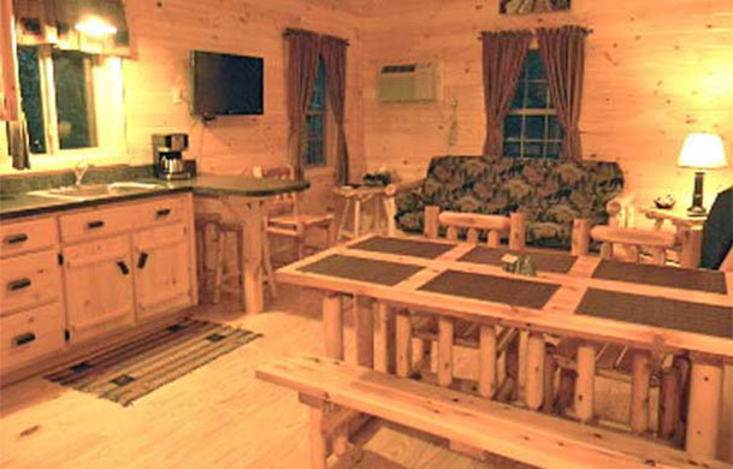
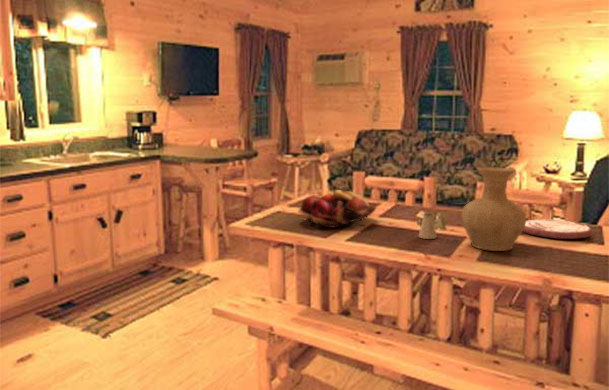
+ plate (554, 228)
+ saltshaker (427, 224)
+ fruit basket (337, 207)
+ vase (493, 207)
